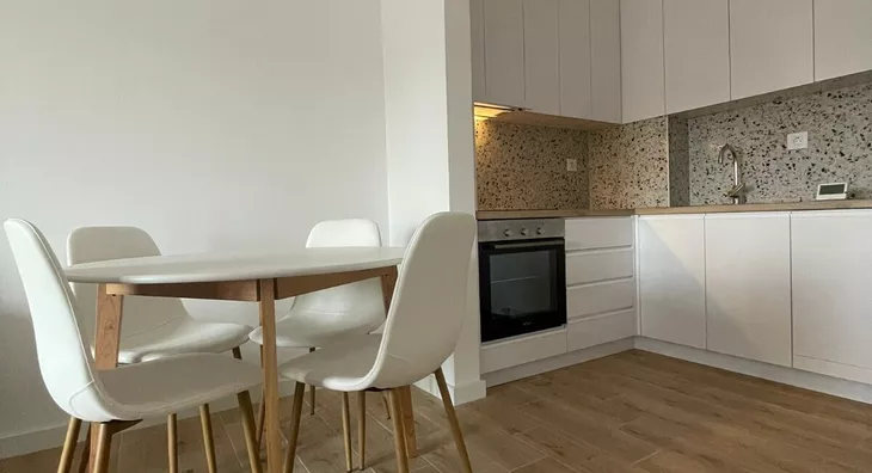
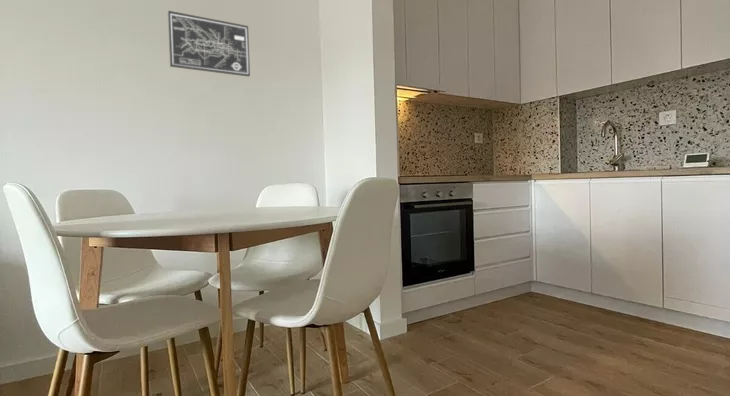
+ wall art (210, 45)
